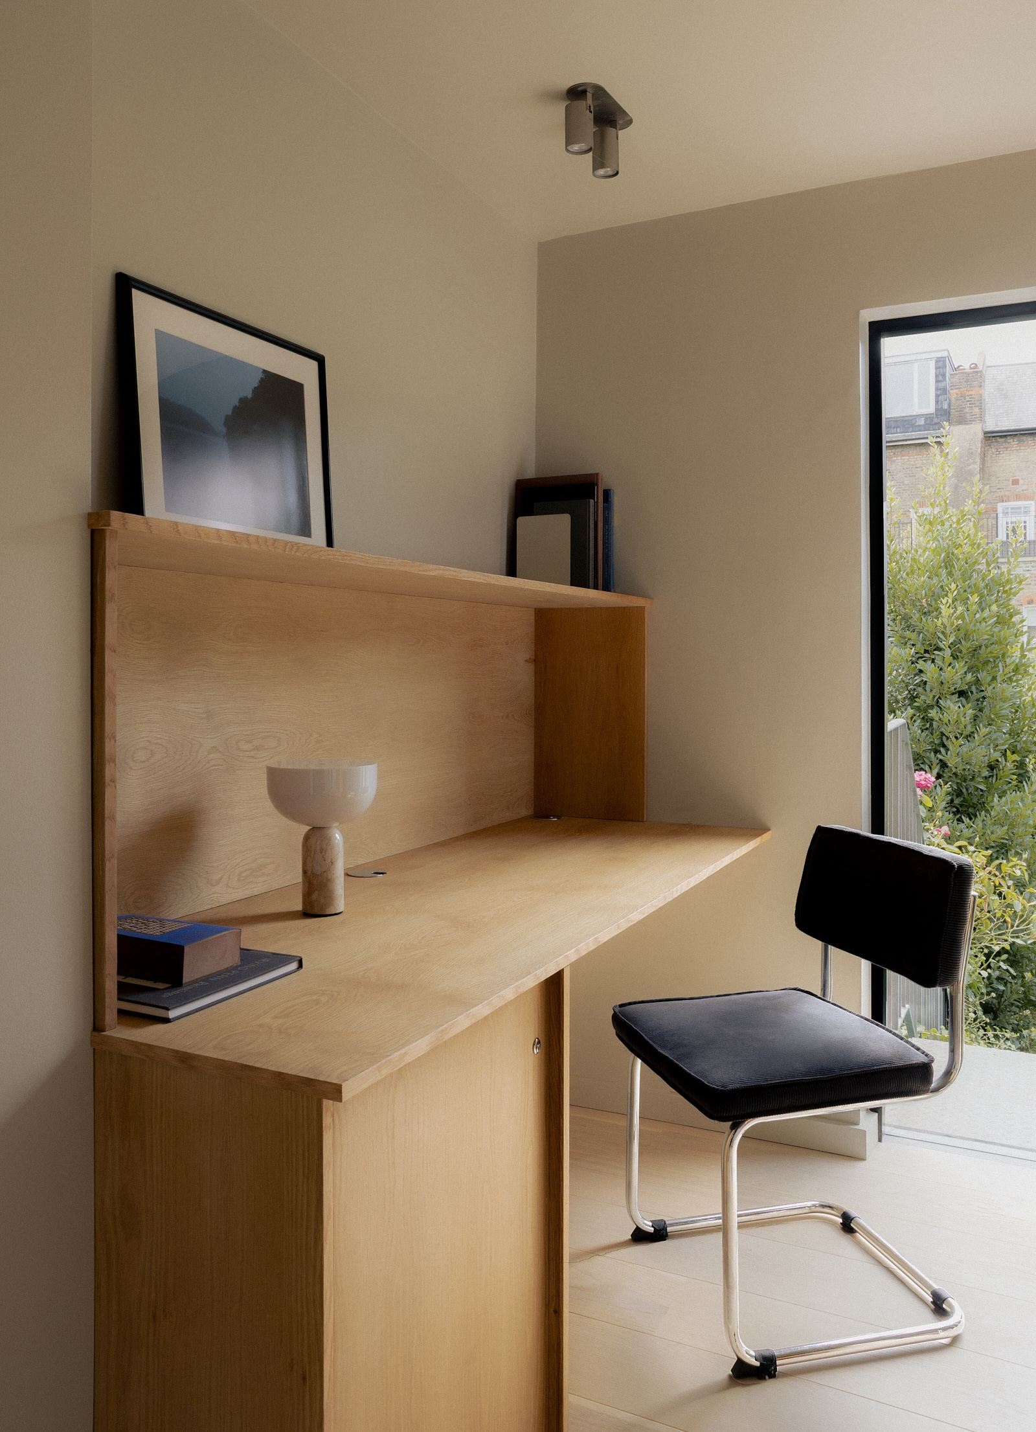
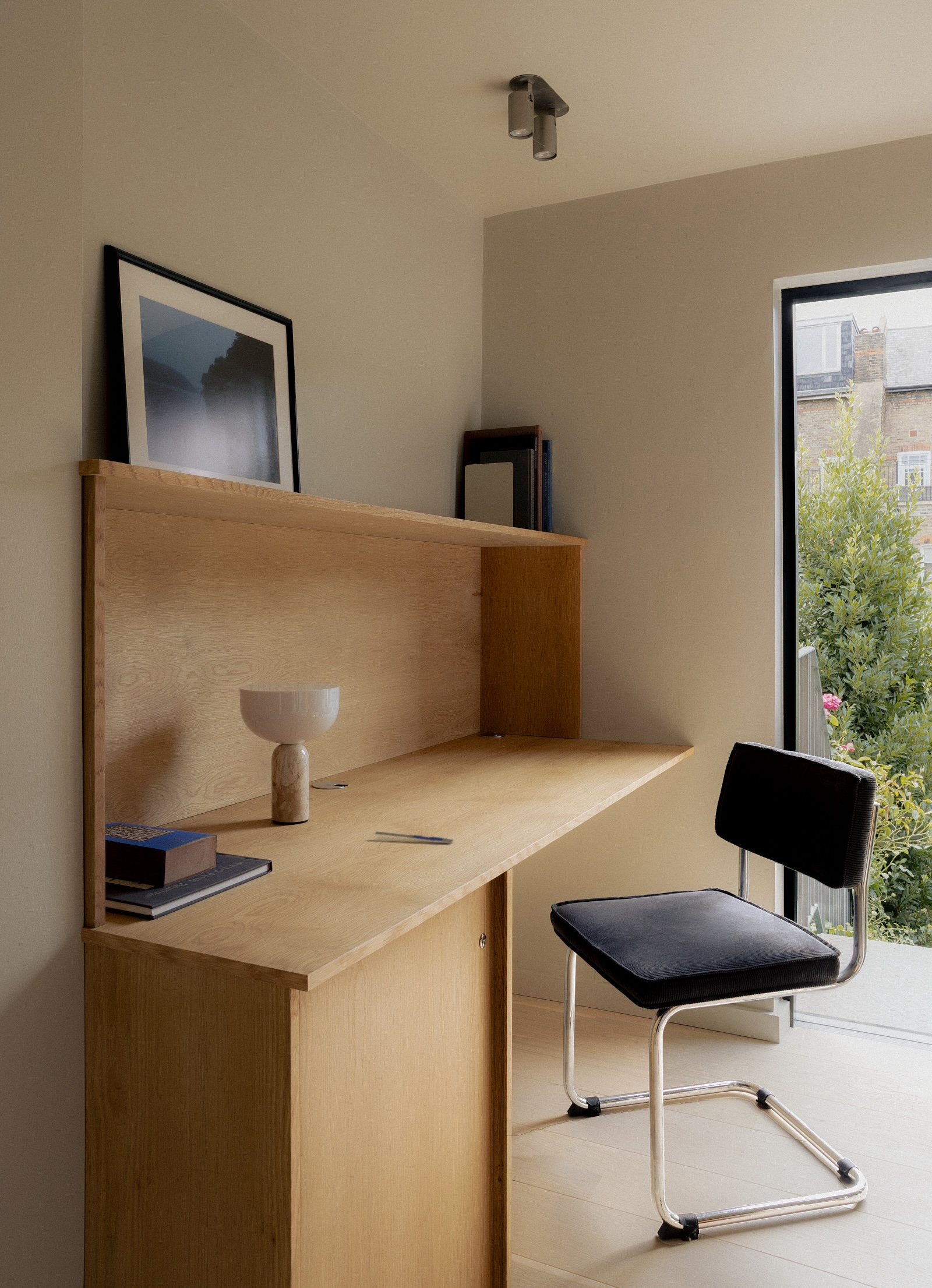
+ pen (412, 837)
